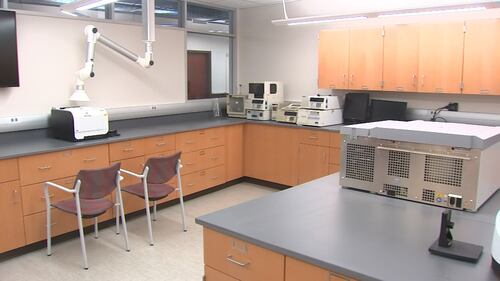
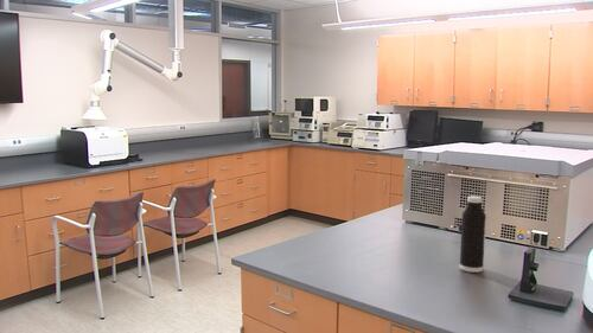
+ water bottle (473, 232)
